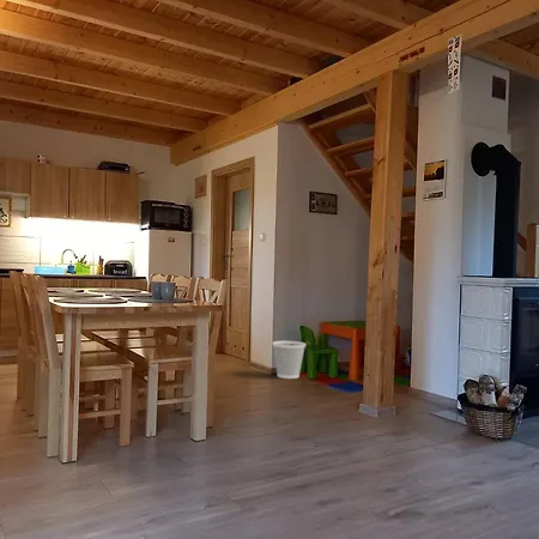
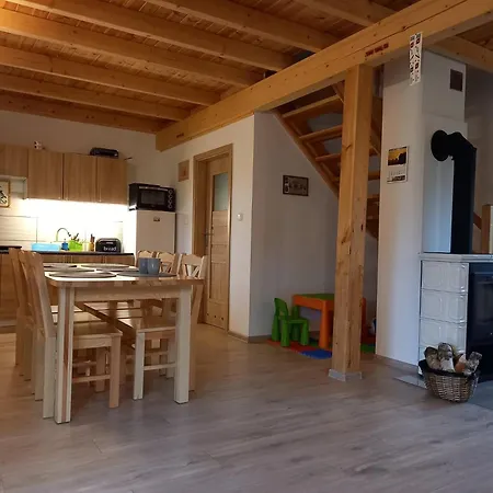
- wastebasket (289, 359)
